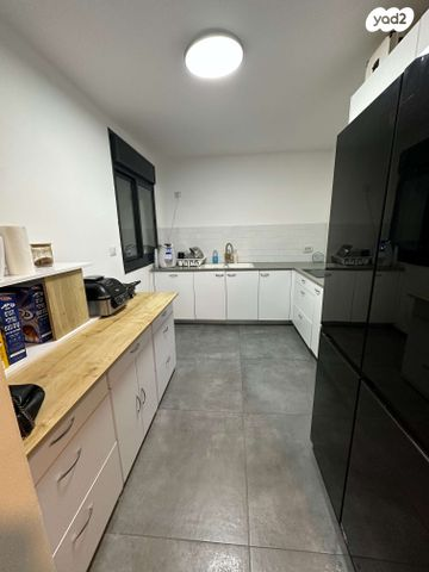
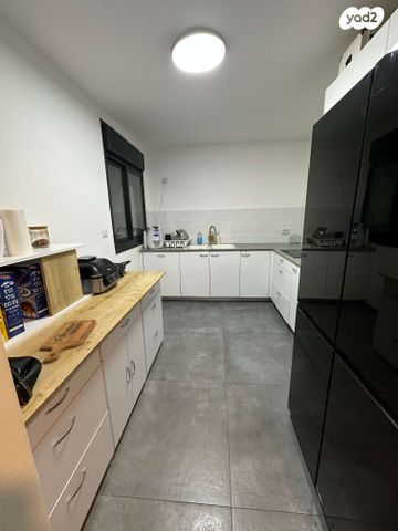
+ cutting board (67, 337)
